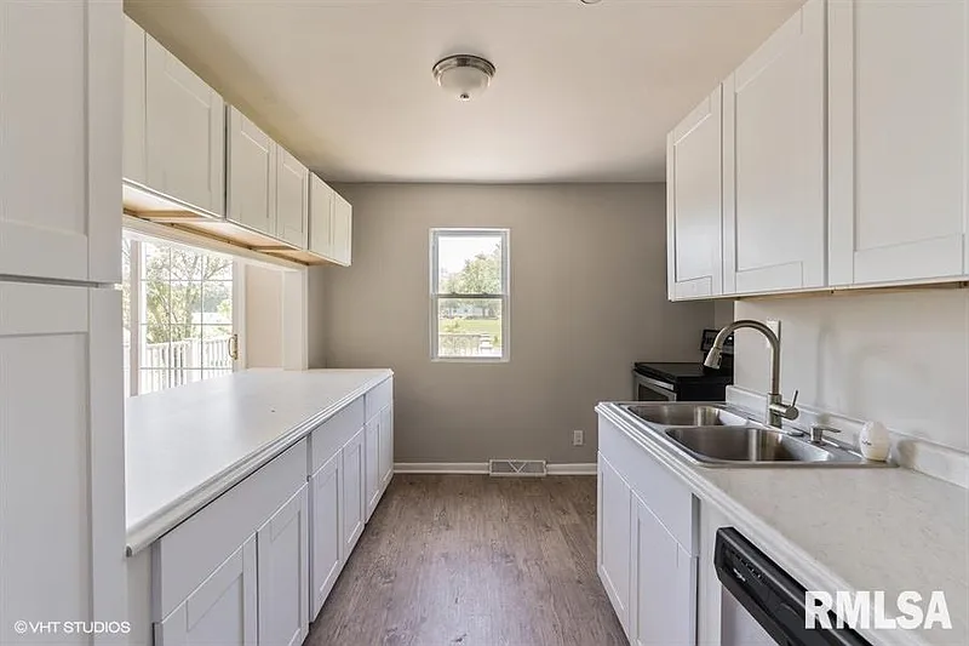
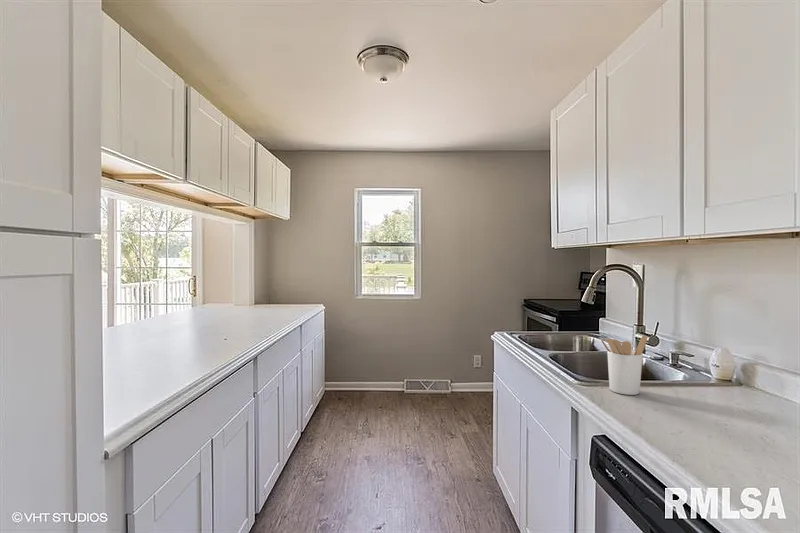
+ utensil holder (622, 363)
